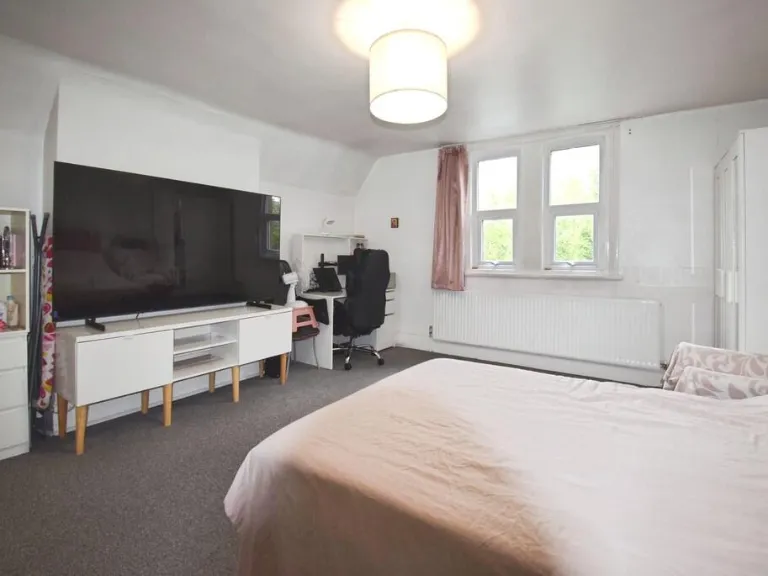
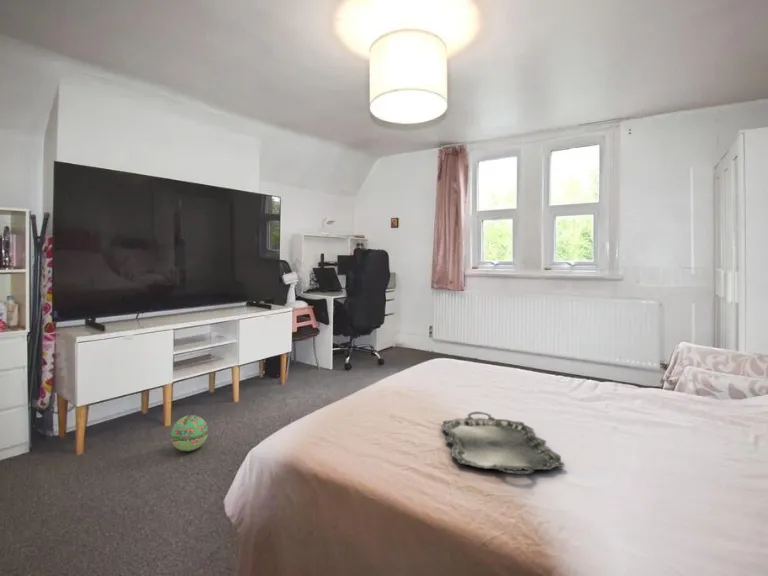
+ ball (189, 432)
+ serving tray (495, 440)
